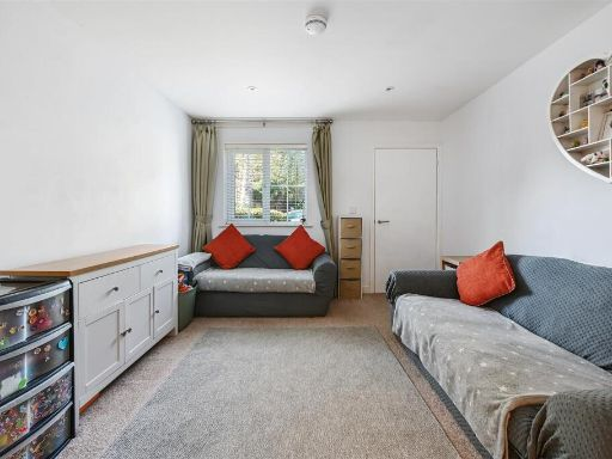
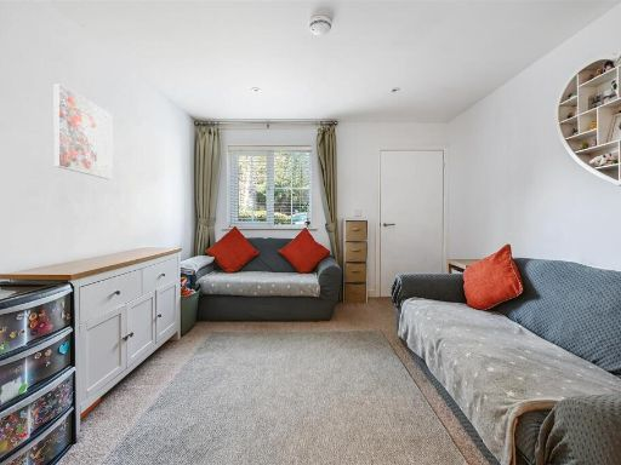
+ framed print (86, 137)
